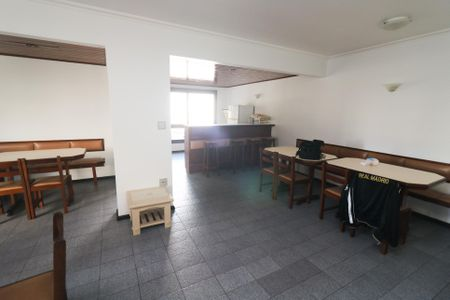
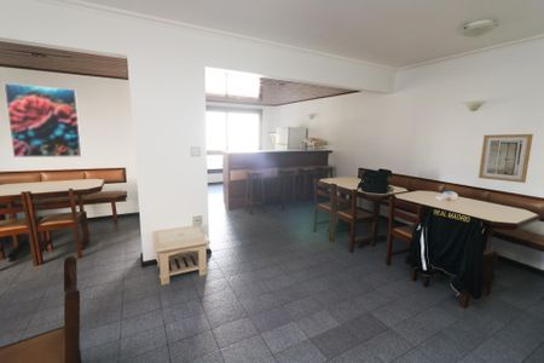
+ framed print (45, 122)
+ wall art (503, 157)
